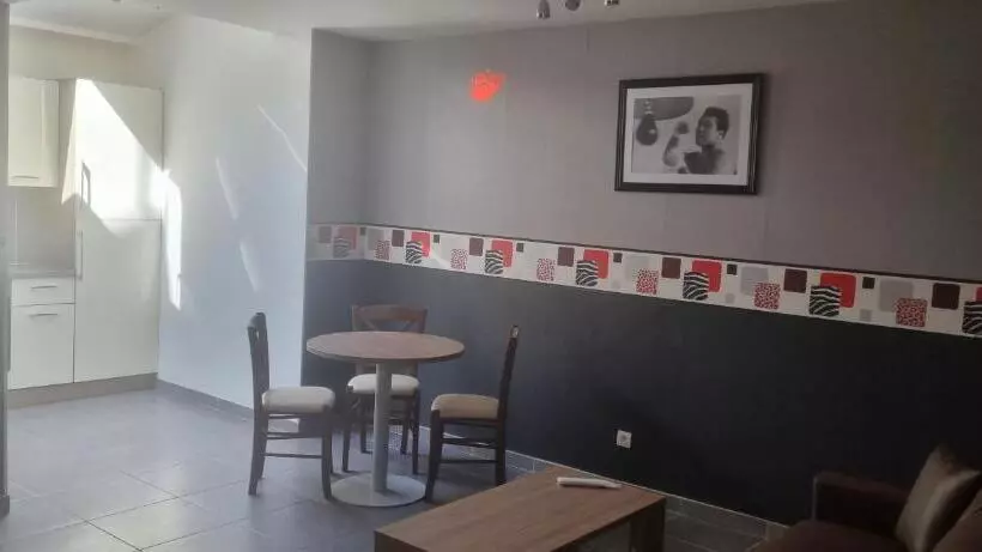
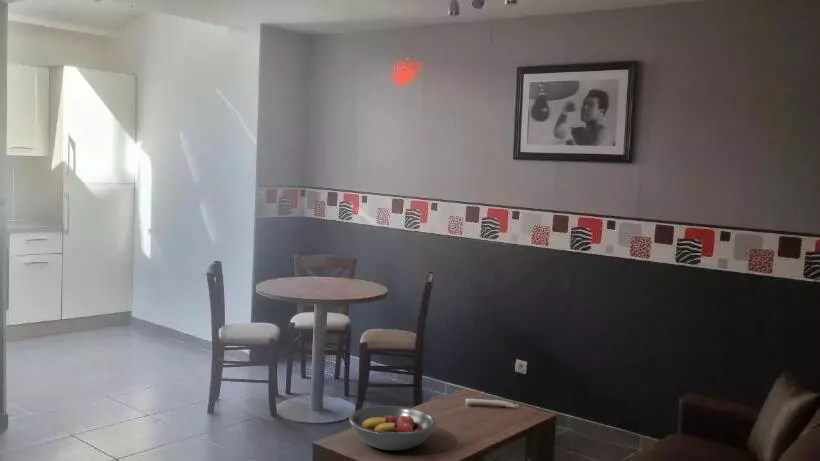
+ fruit bowl (392, 428)
